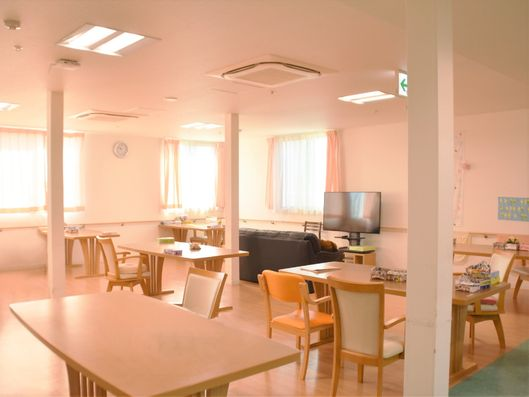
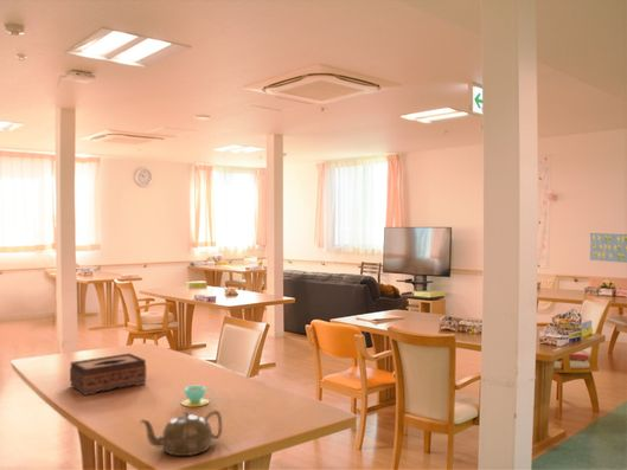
+ teacup (197, 394)
+ tissue box (108, 373)
+ teapot (183, 430)
